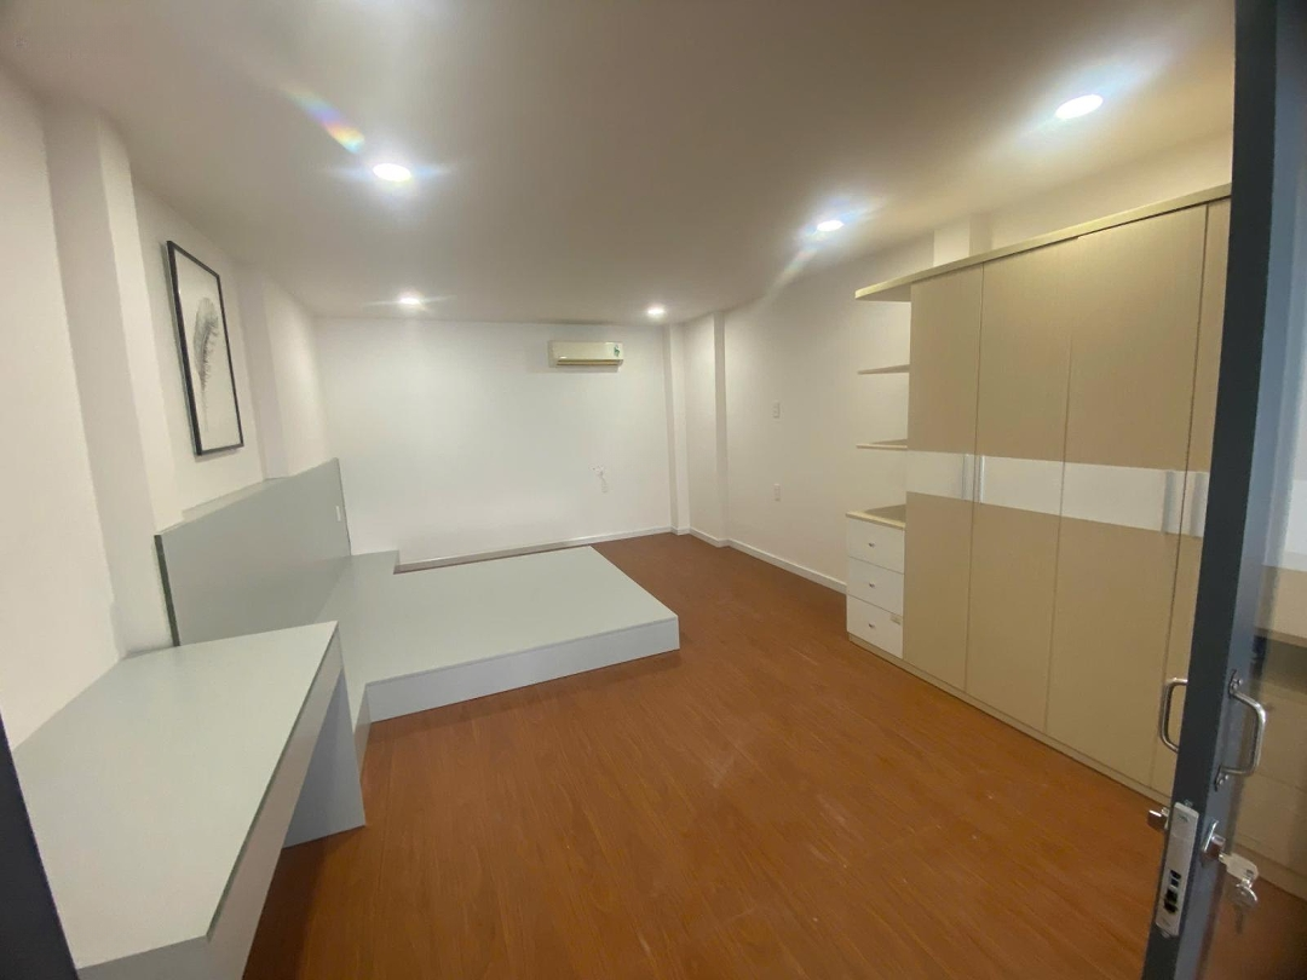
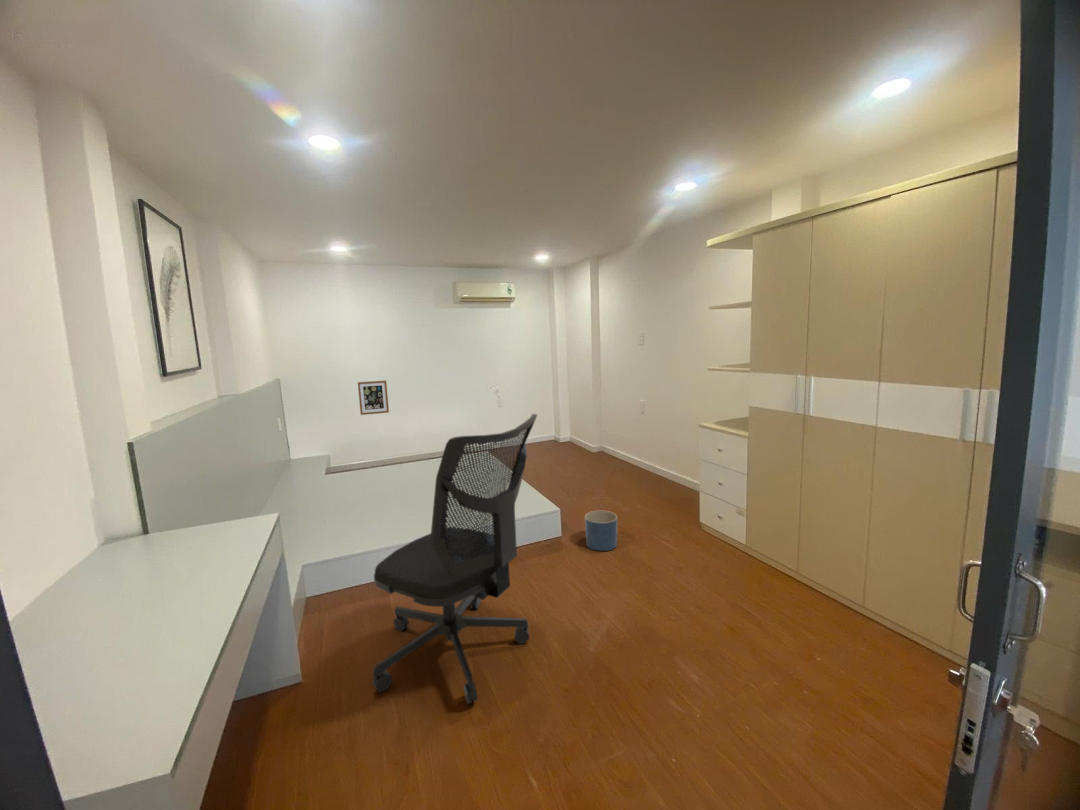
+ office chair (446, 539)
+ planter (601, 530)
+ wall art (373, 397)
